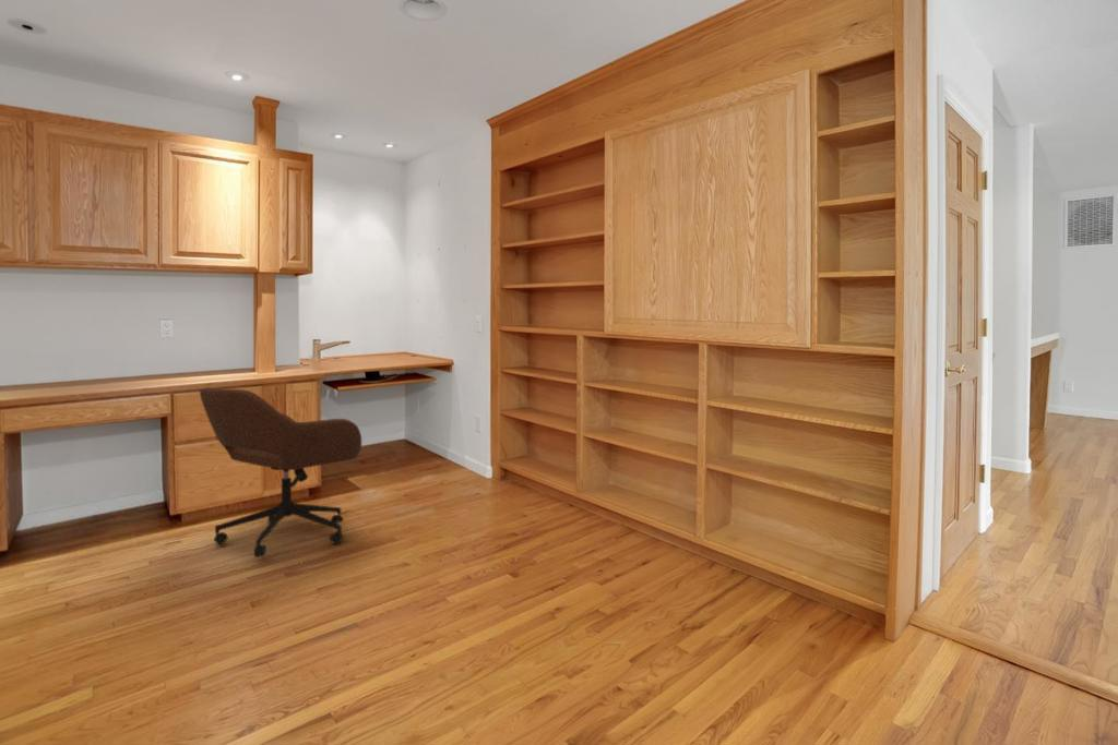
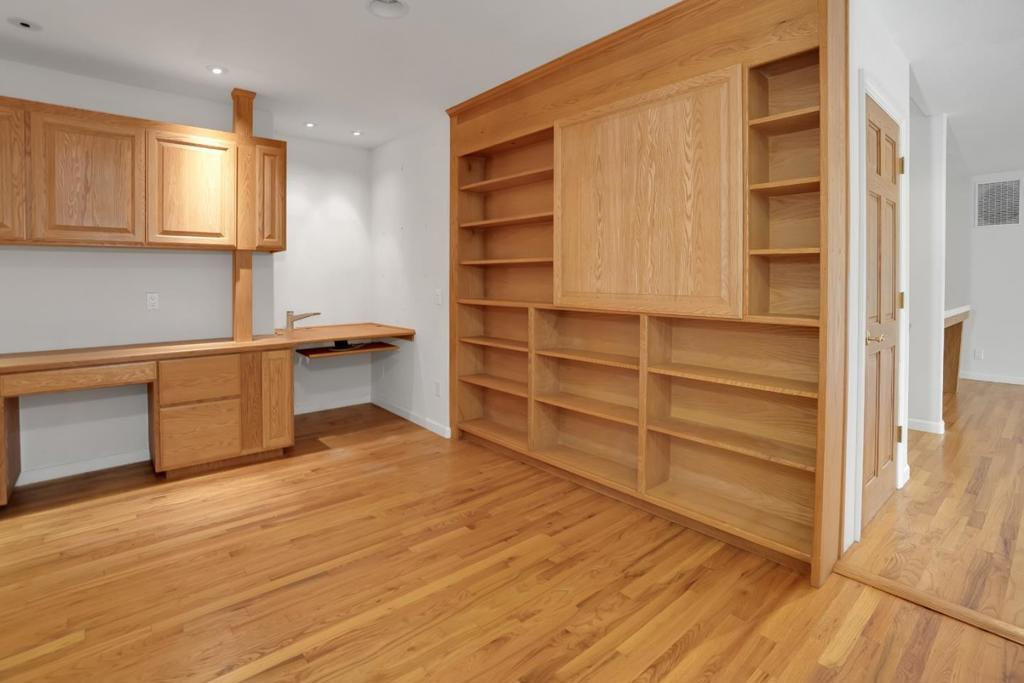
- office chair (286, 461)
